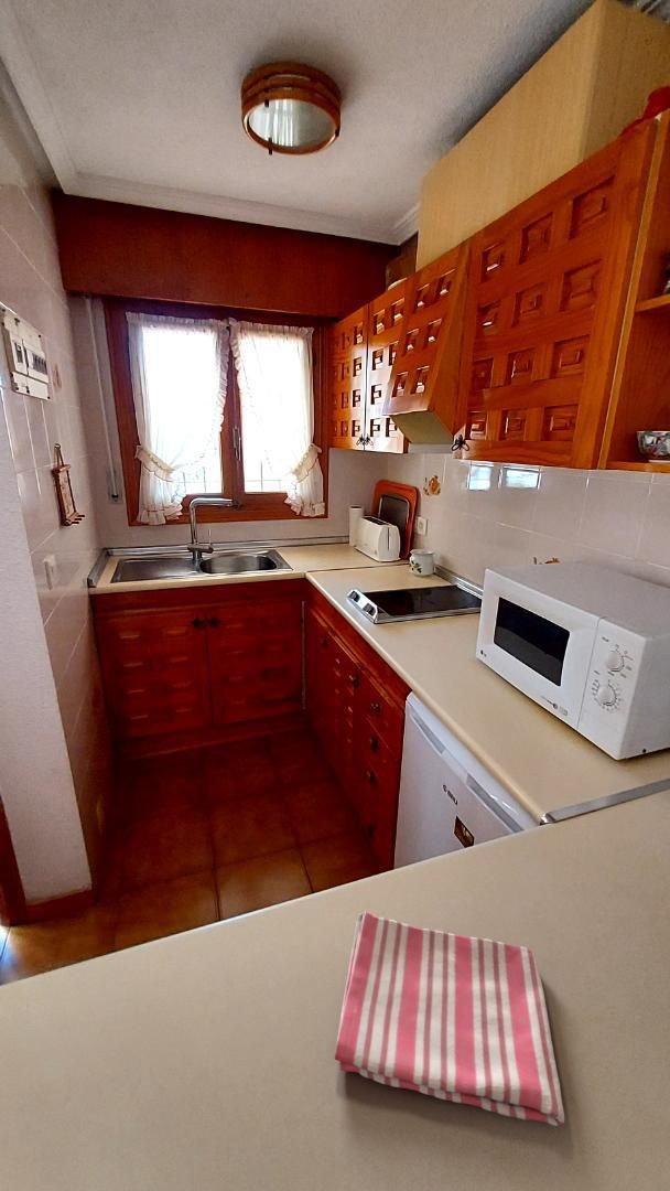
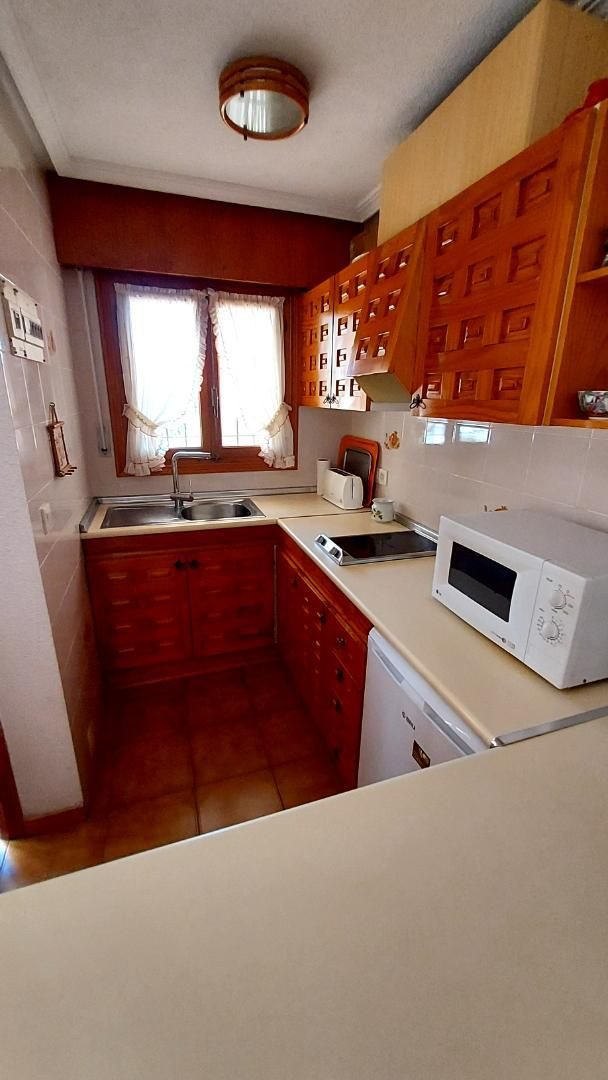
- dish towel (444, 1001)
